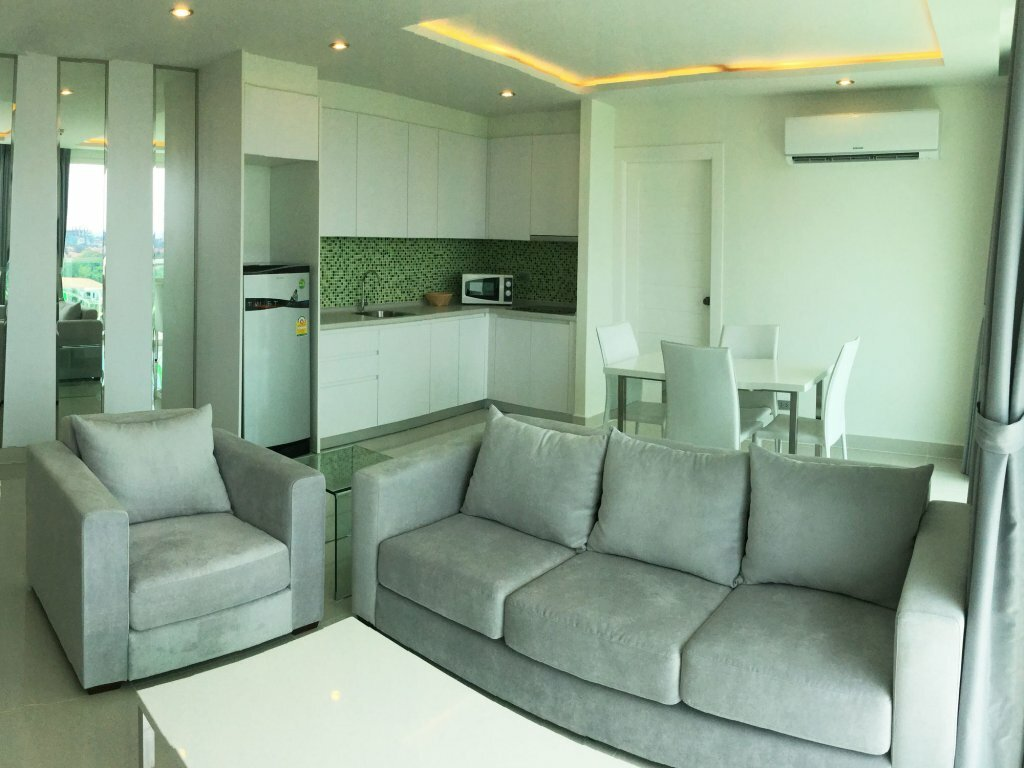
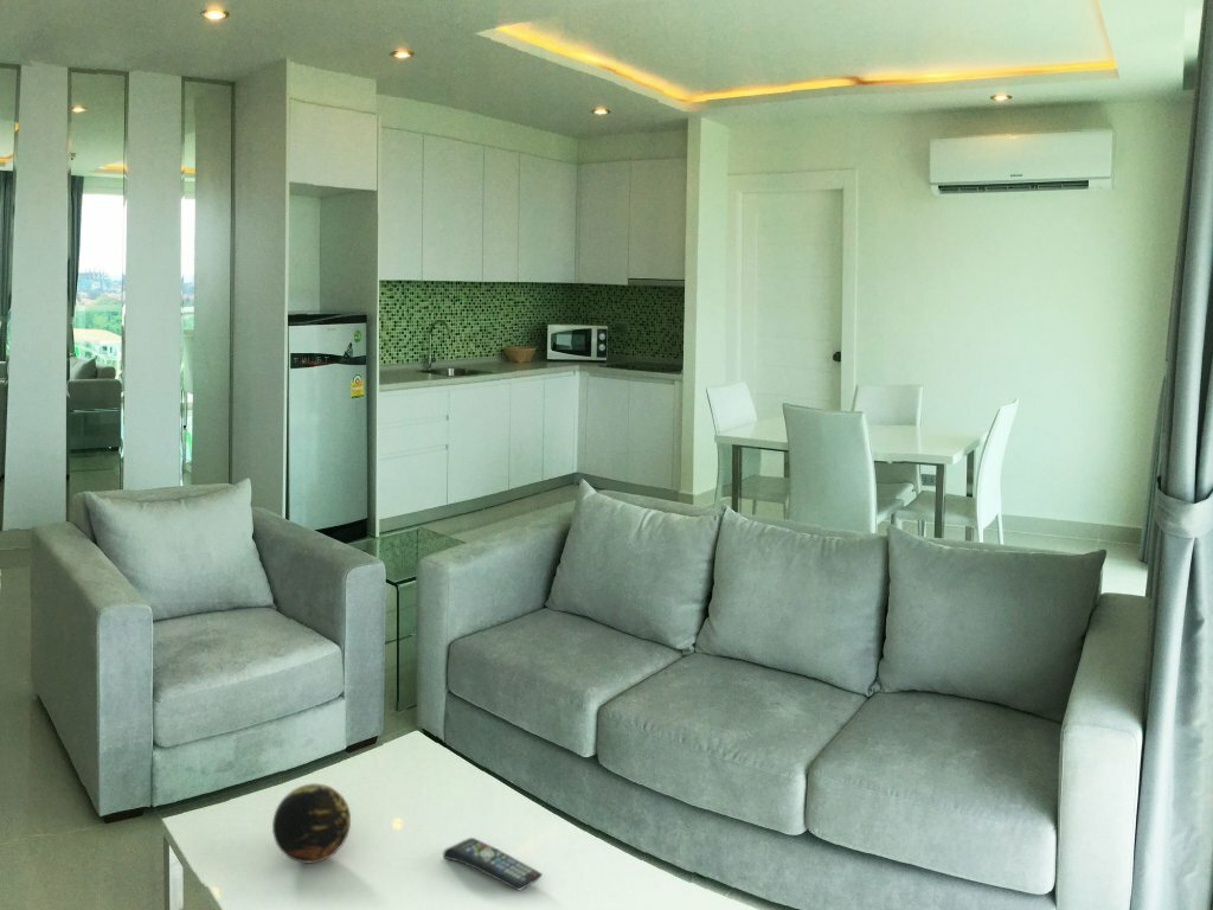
+ remote control (490, 863)
+ decorative orb (312, 822)
